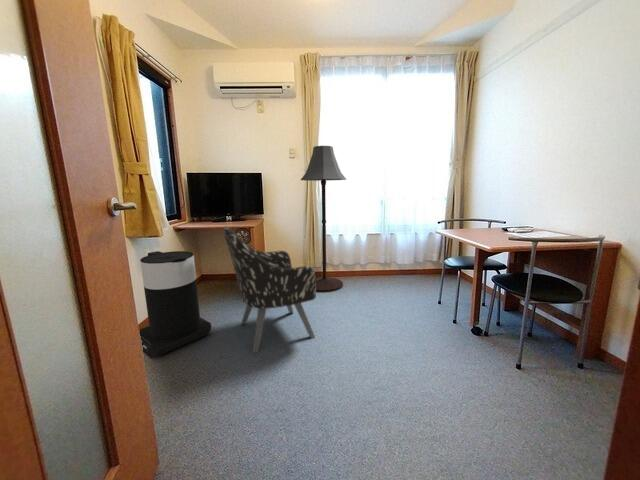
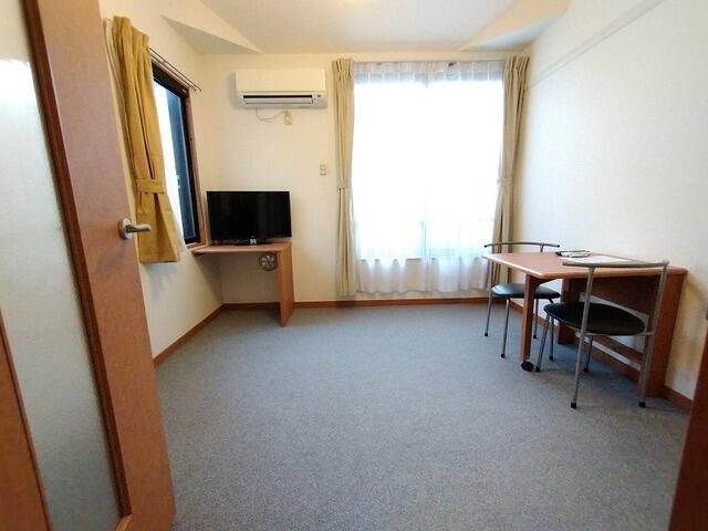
- trash can (167, 296)
- floor lamp (323, 219)
- armchair (267, 280)
